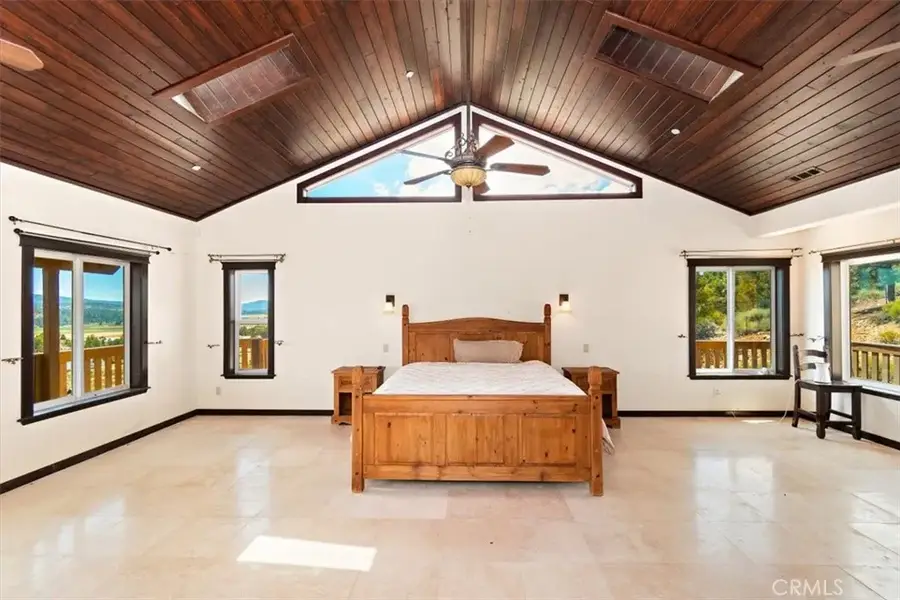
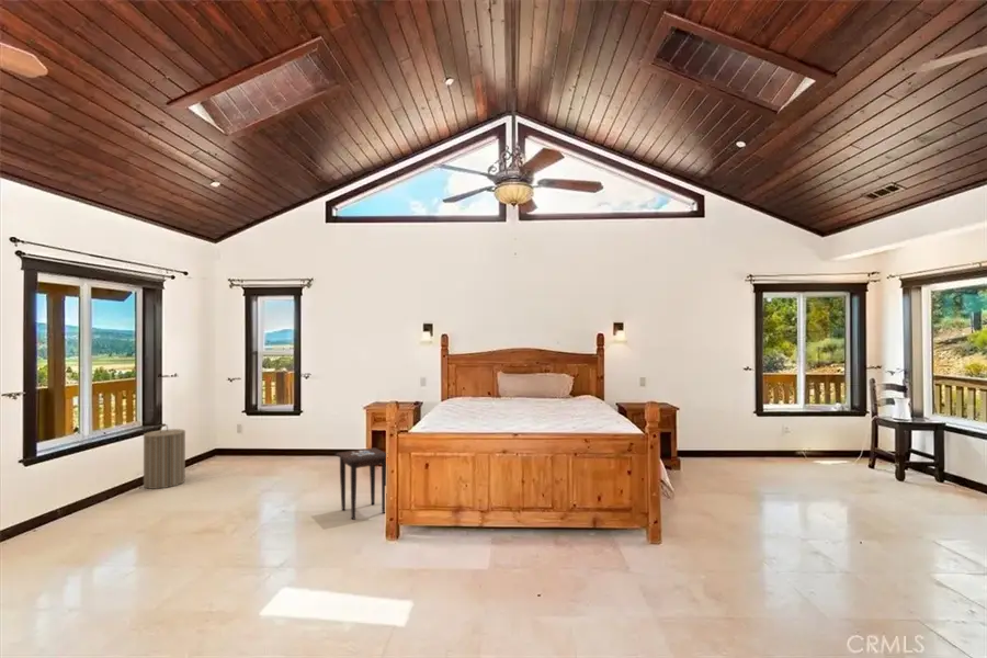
+ laundry hamper (164, 453)
+ side table (355, 481)
